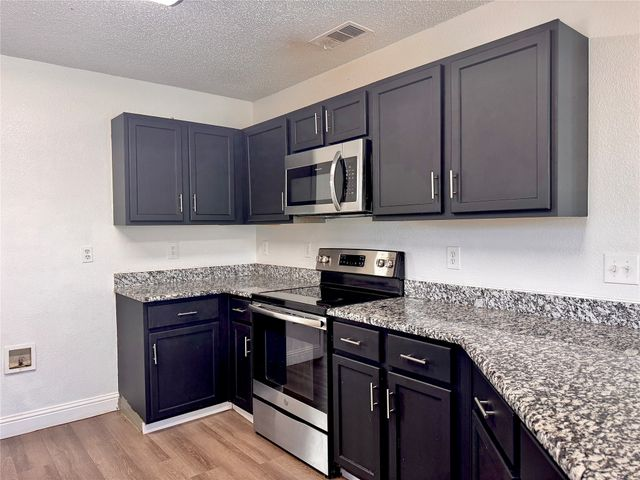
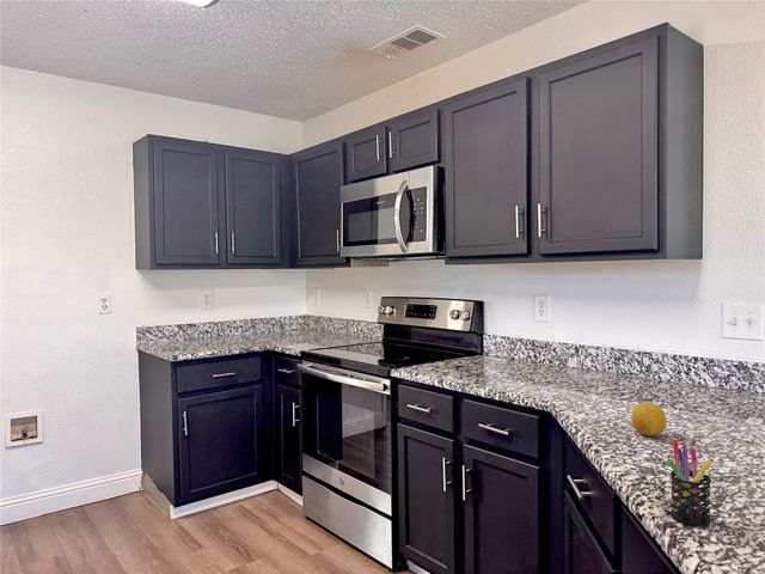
+ fruit (648, 419)
+ pen holder (685, 481)
